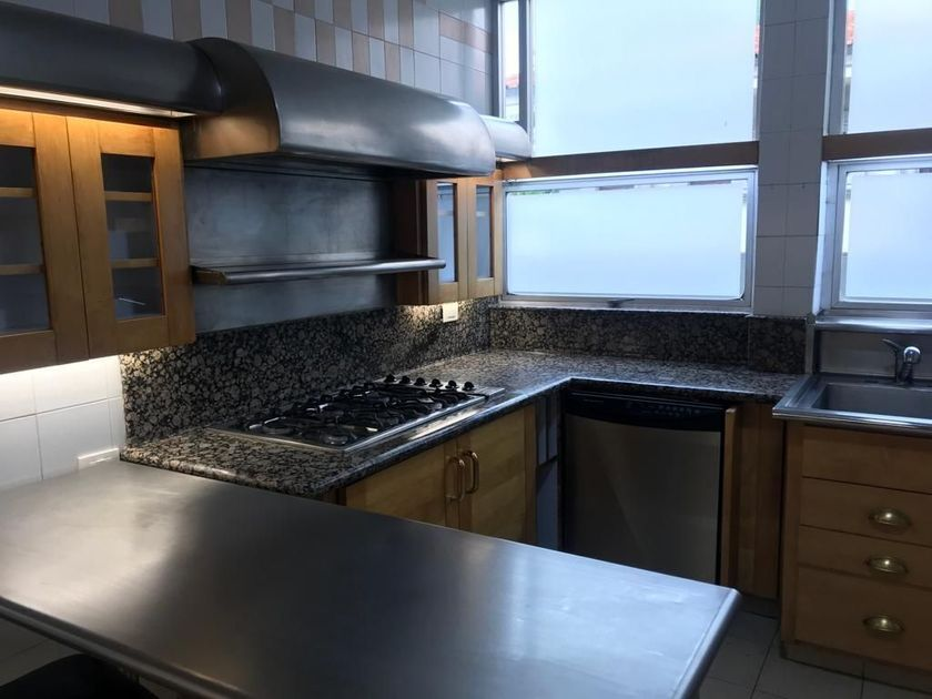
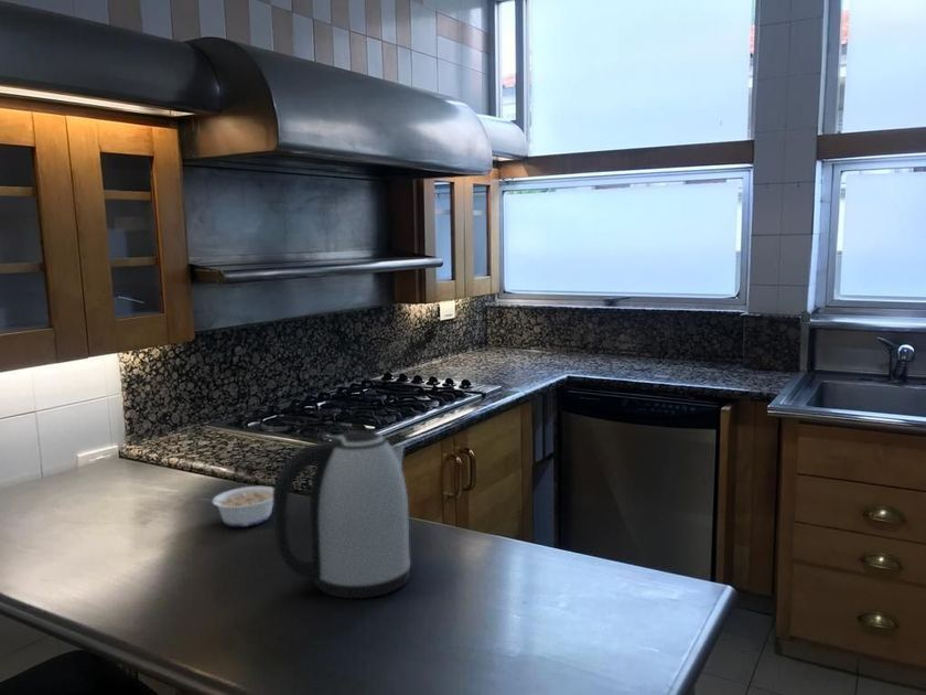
+ kettle (343, 509)
+ legume (244, 505)
